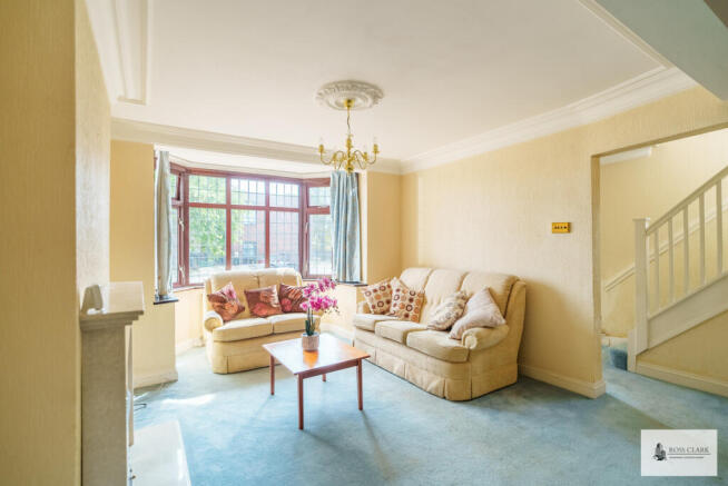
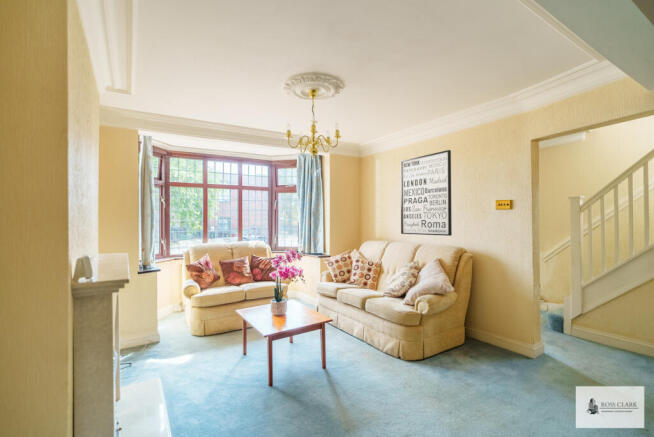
+ wall art (424, 195)
